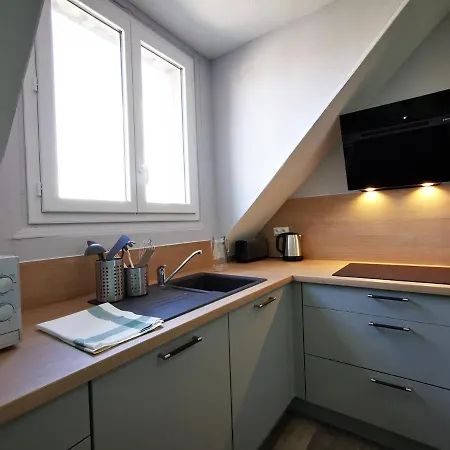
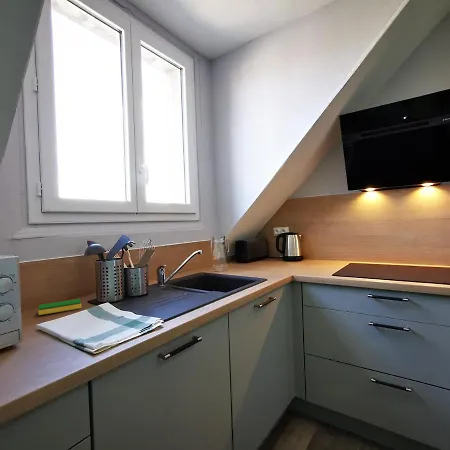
+ dish sponge (60, 306)
